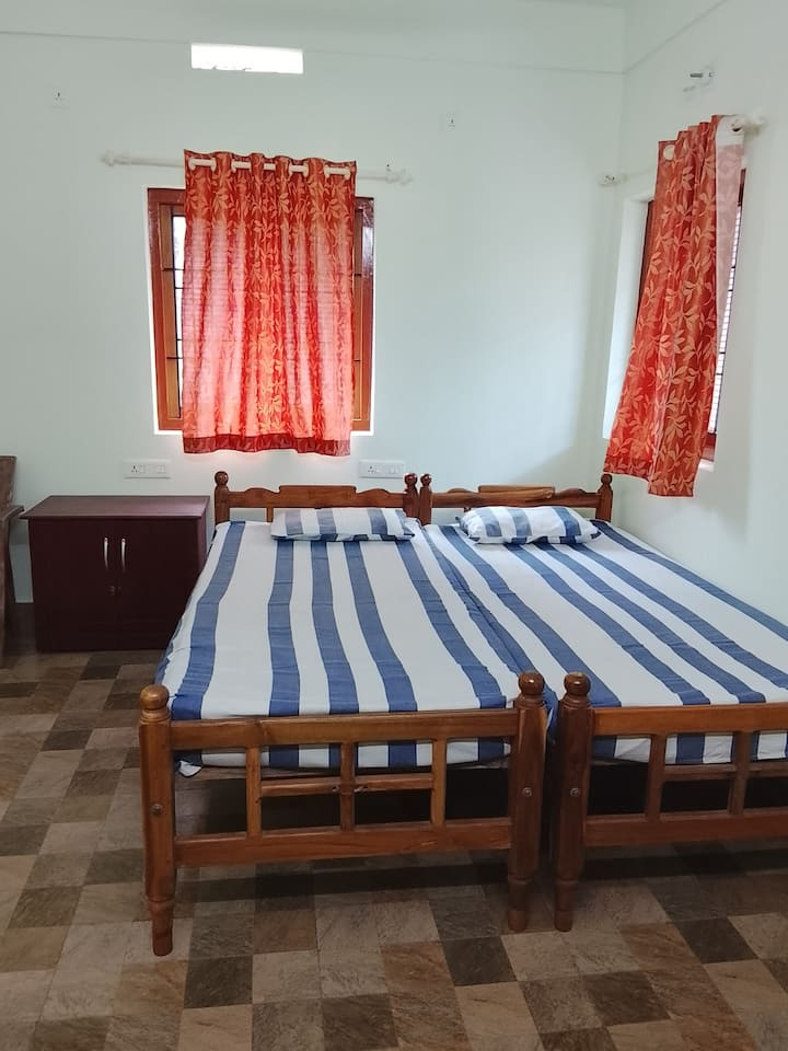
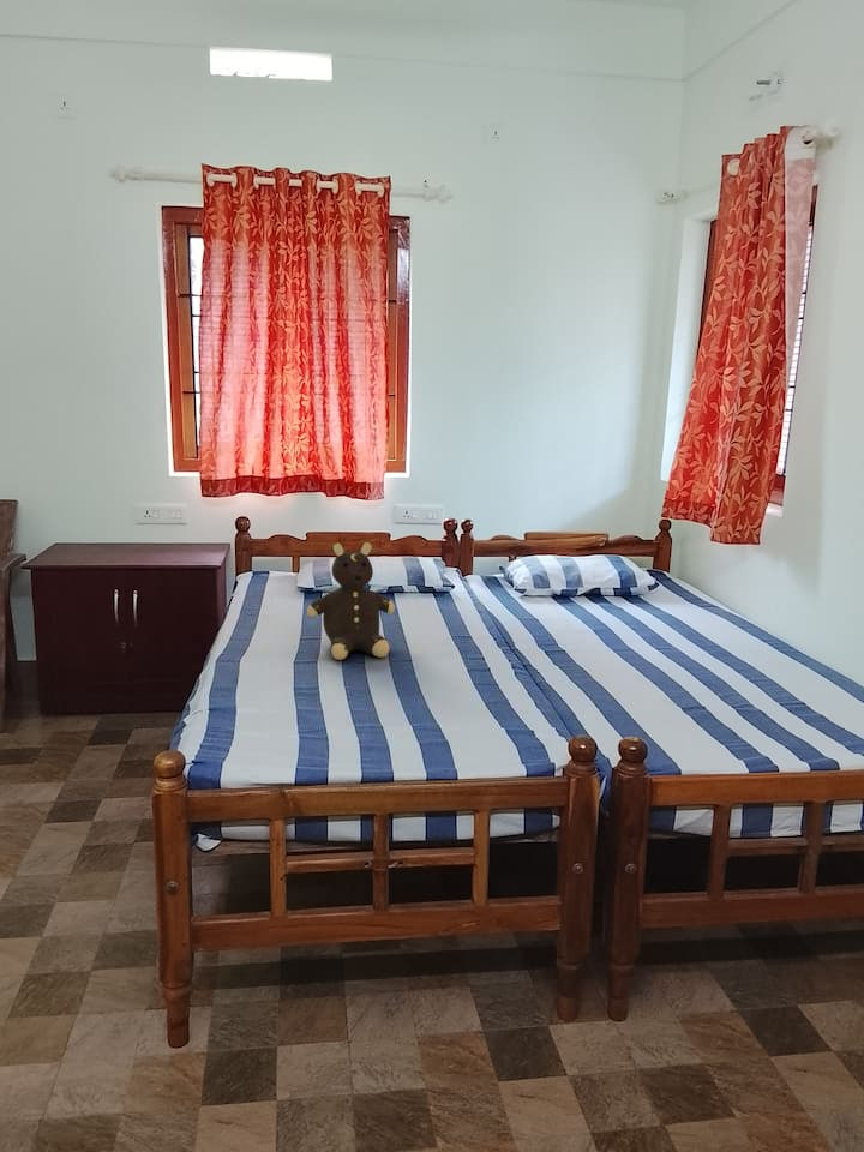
+ teddy bear (354, 599)
